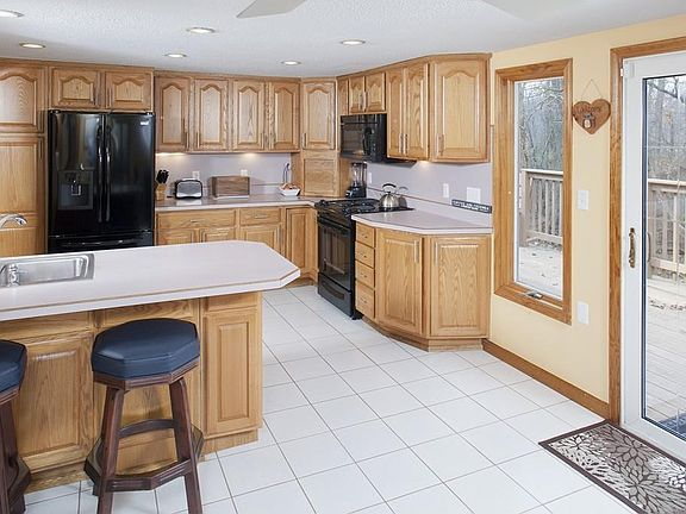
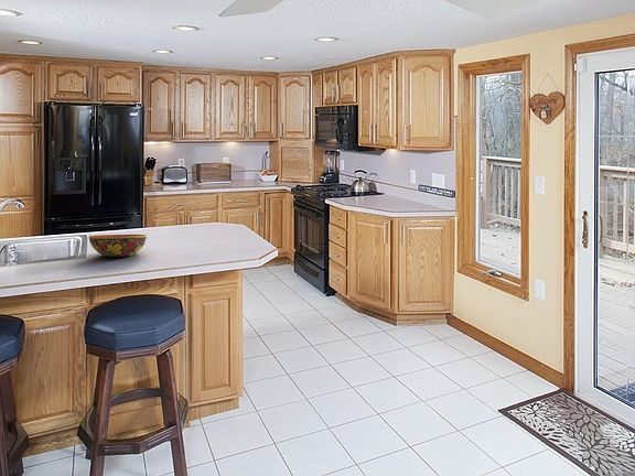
+ bowl (118, 245)
